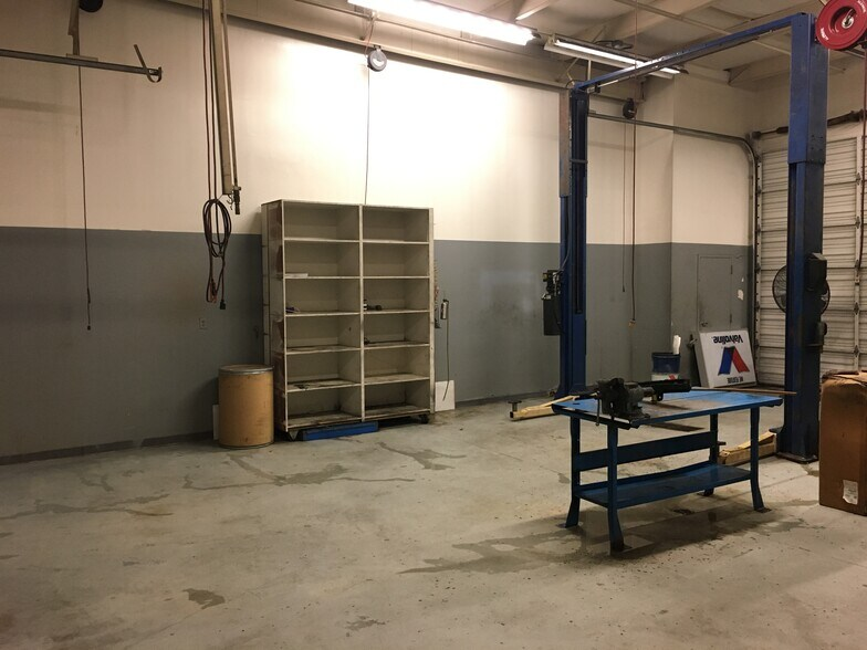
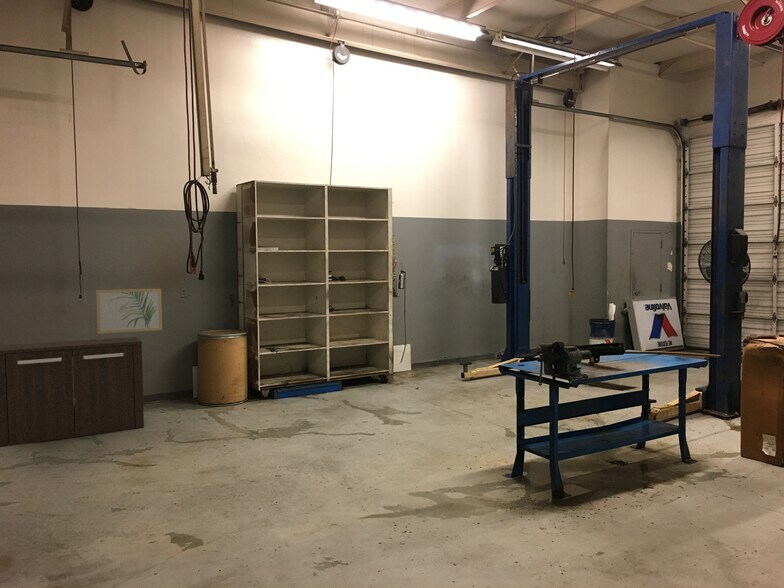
+ wall art (130, 310)
+ storage cabinet (46, 390)
